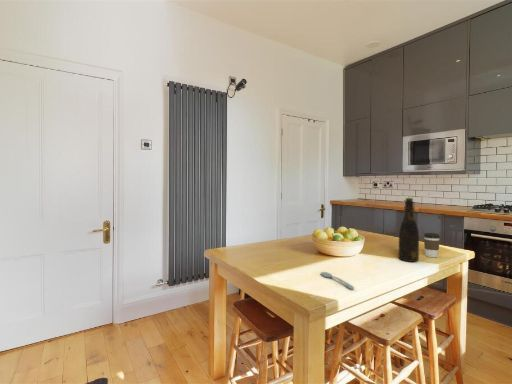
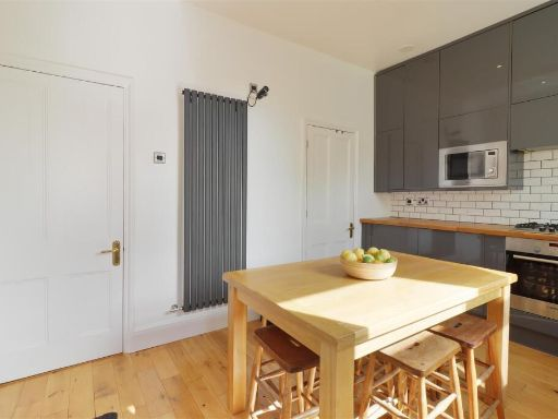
- bottle (408, 229)
- spoon (336, 278)
- coffee cup (431, 245)
